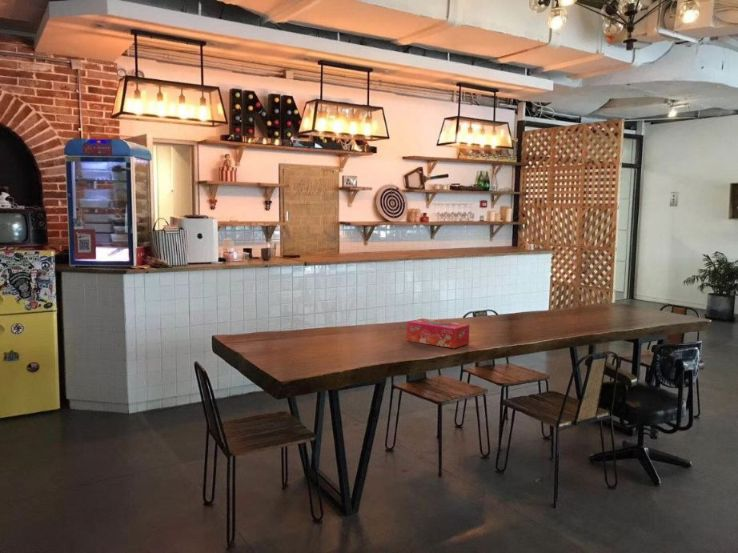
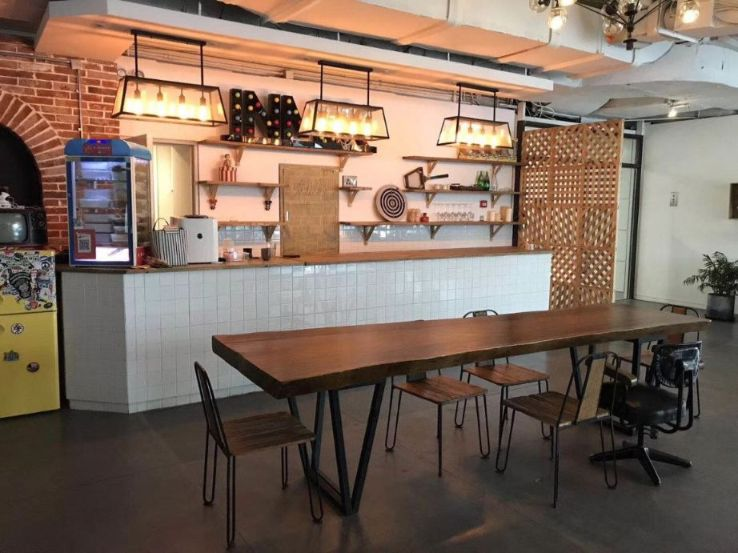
- tissue box (437, 332)
